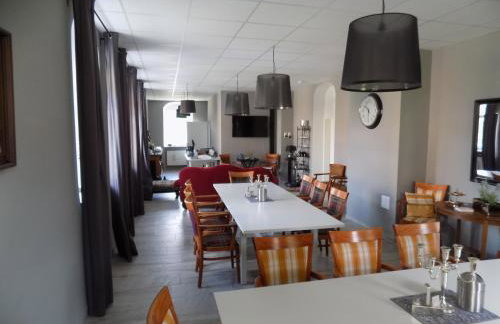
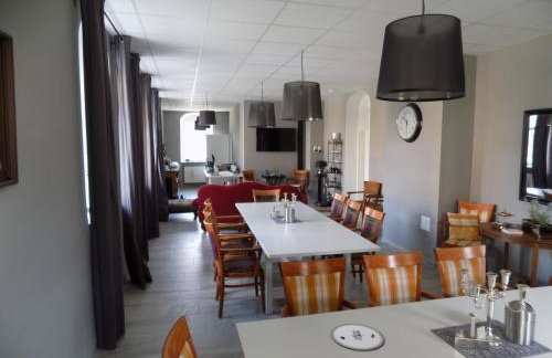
+ plate (357, 335)
